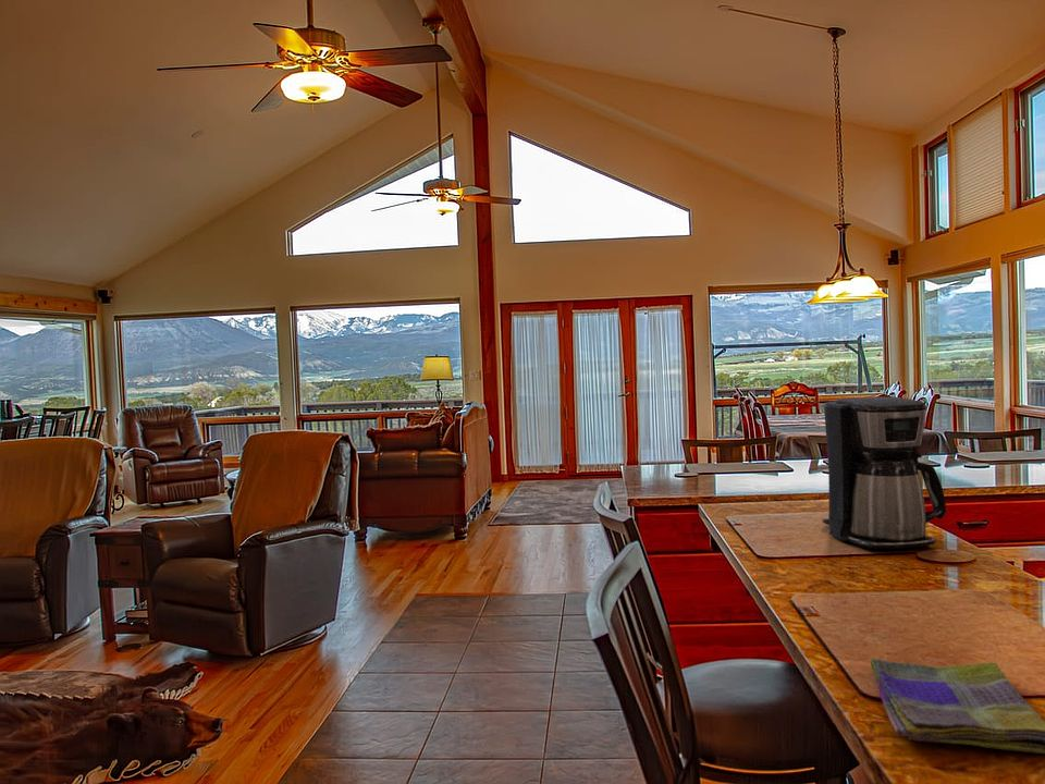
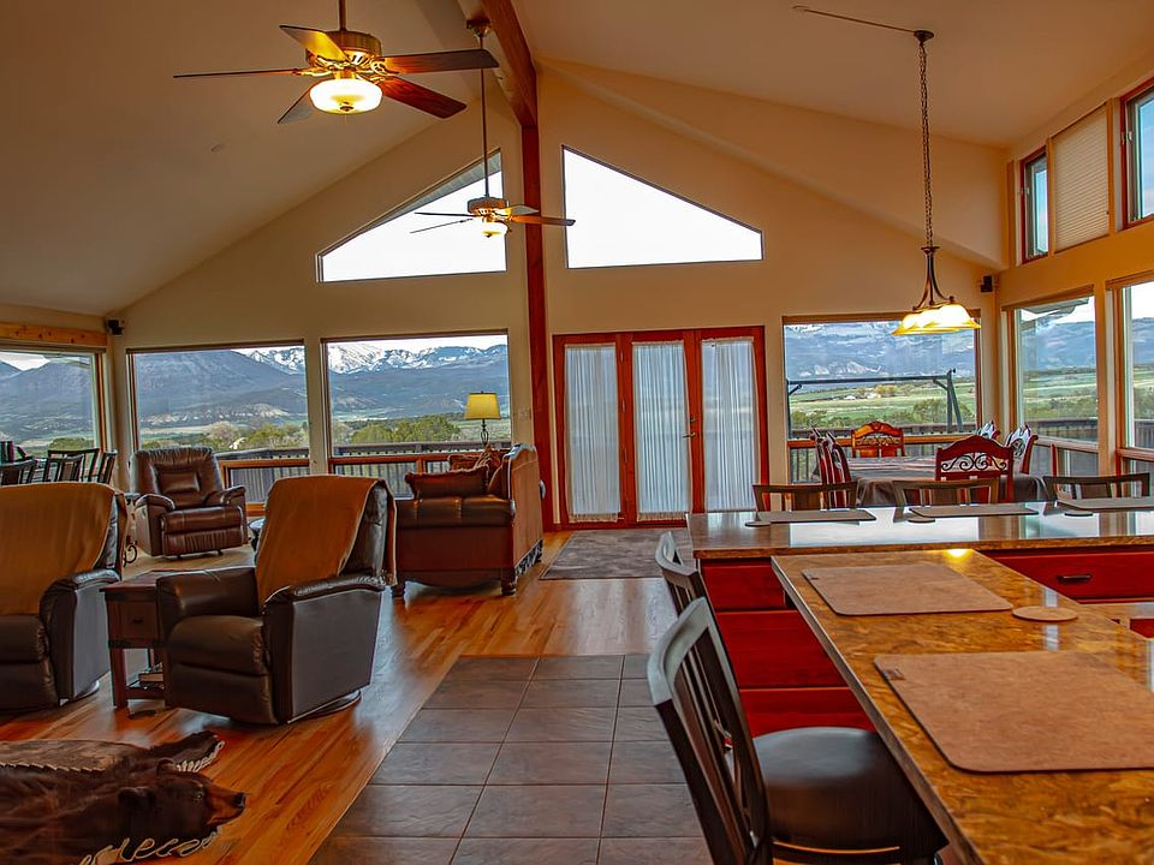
- dish towel (956, 698)
- coffee maker (881, 466)
